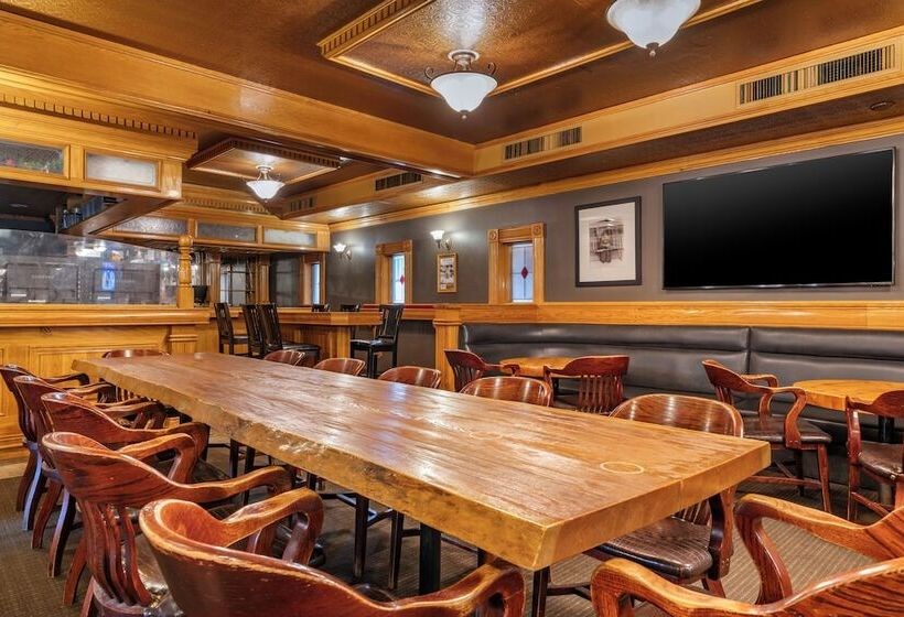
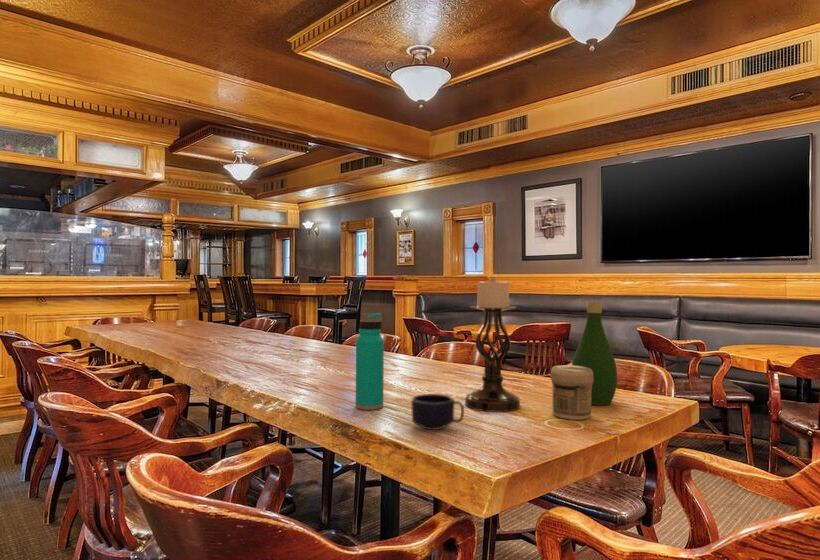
+ jar (571, 391)
+ water bottle (369, 359)
+ bottle (593, 352)
+ mug (437, 412)
+ candle holder (493, 341)
